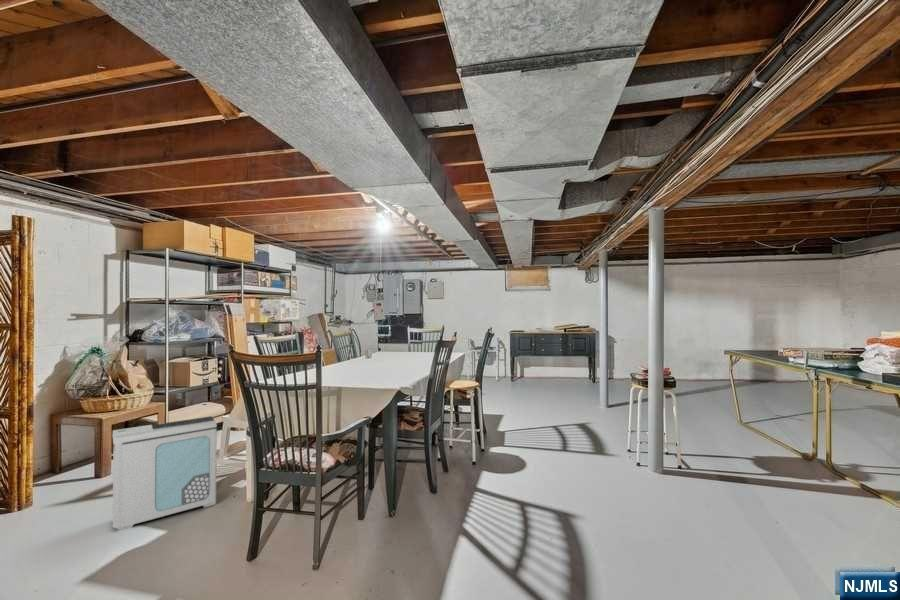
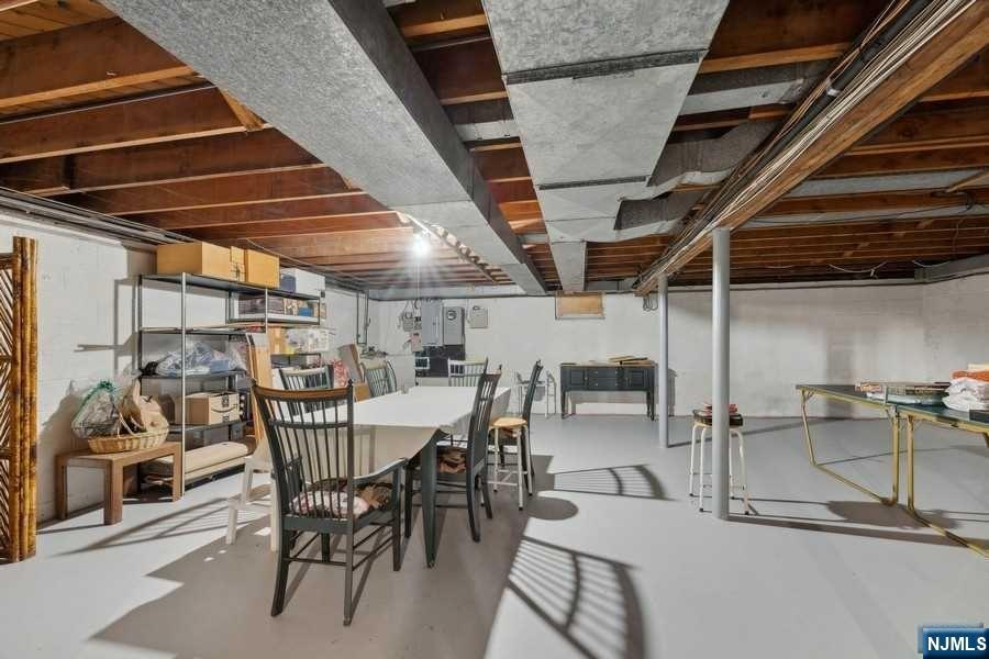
- air purifier (168, 467)
